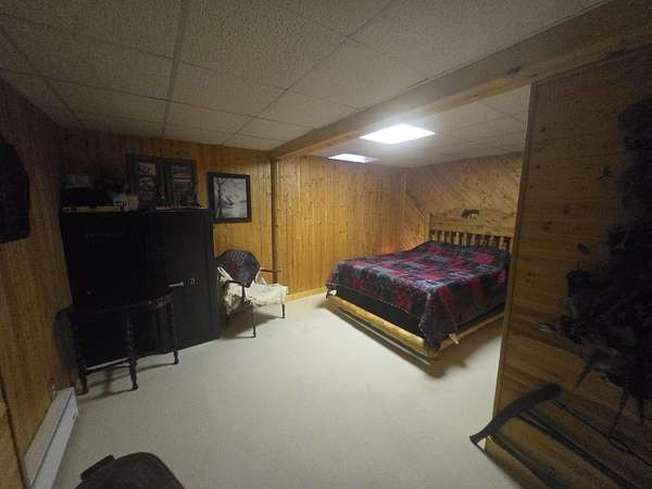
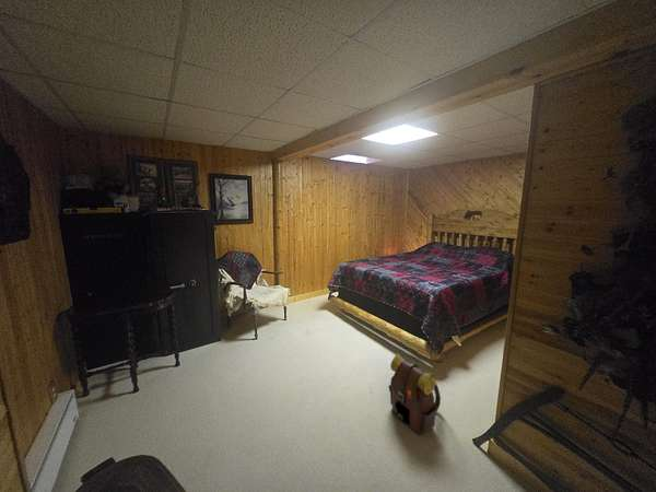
+ backpack (418, 388)
